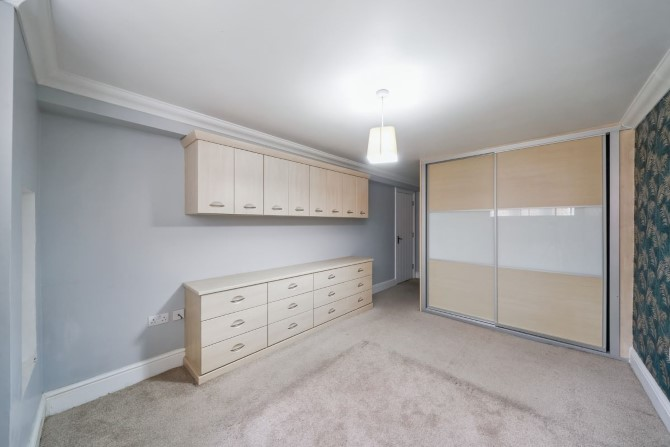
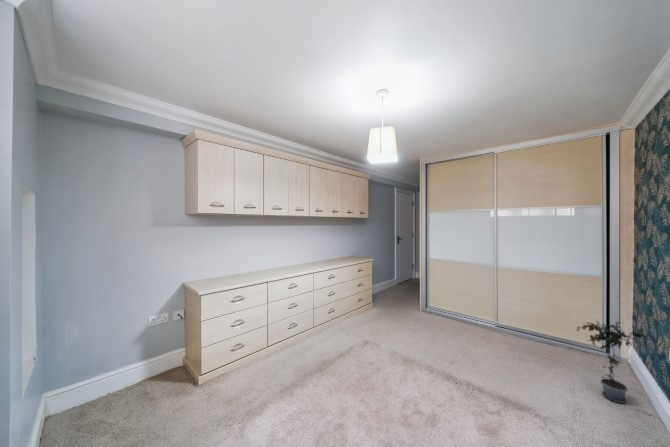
+ potted plant (611, 358)
